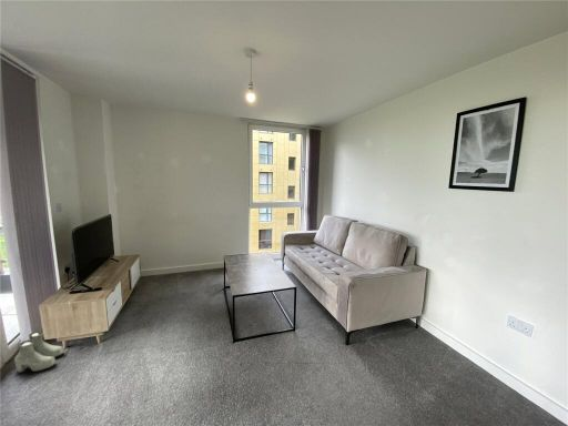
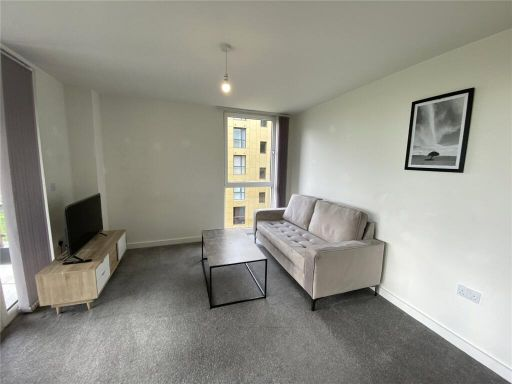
- boots (39, 349)
